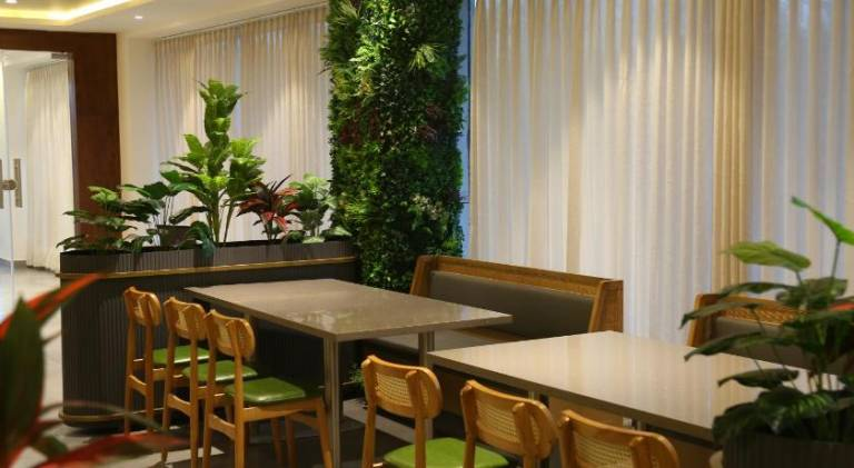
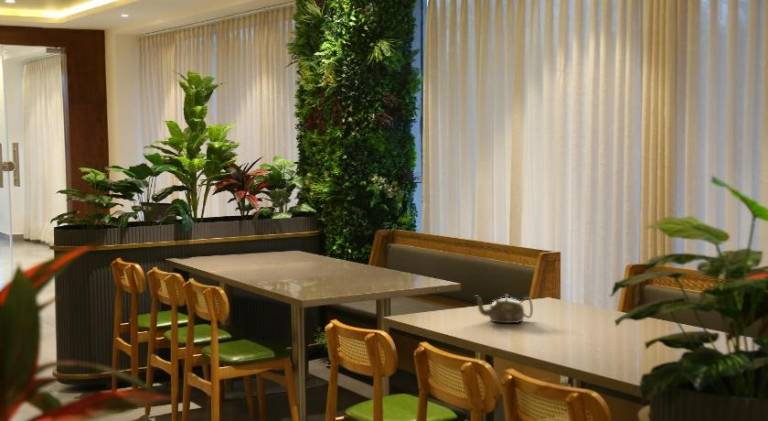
+ teapot (503, 307)
